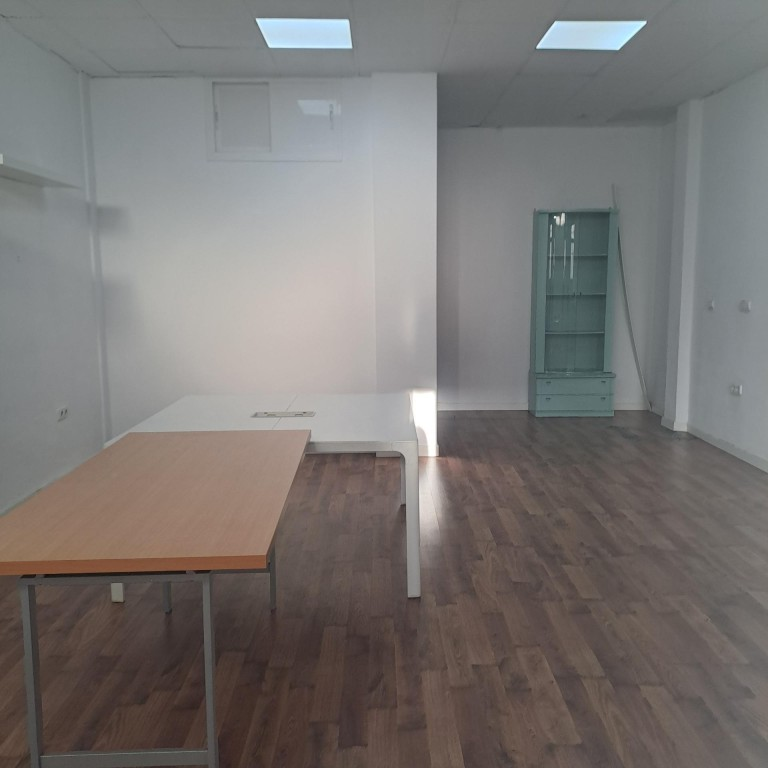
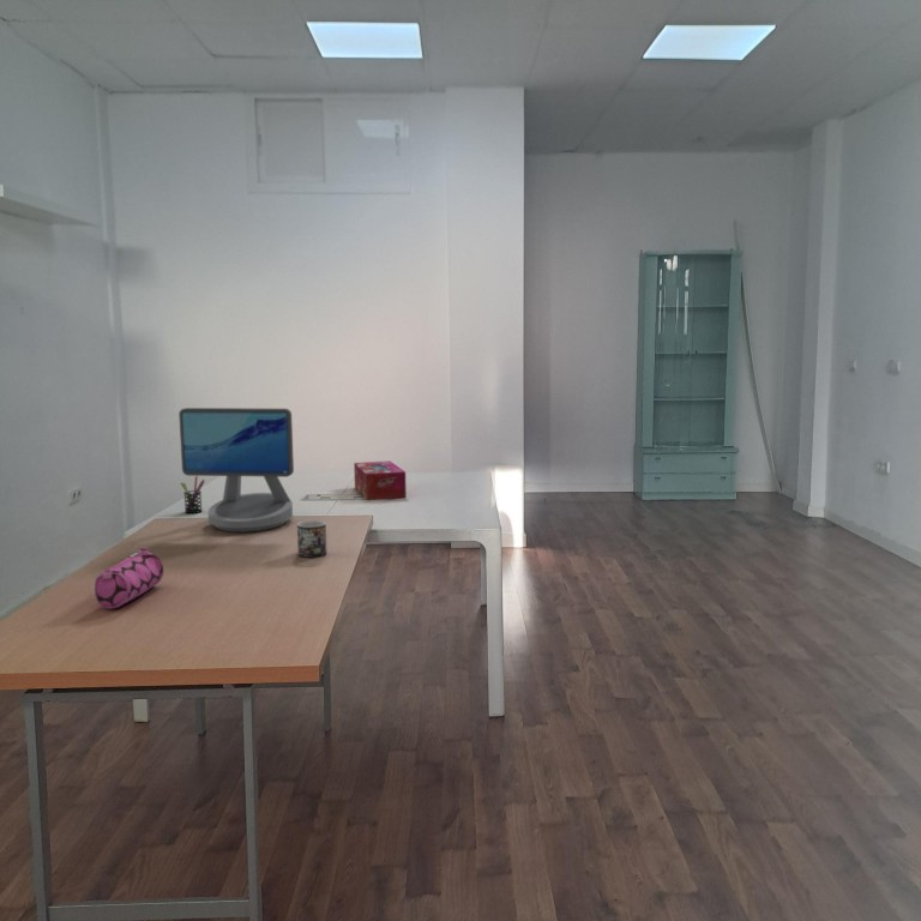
+ pen holder (191, 494)
+ mug (313, 536)
+ computer monitor (248, 464)
+ pencil case (128, 577)
+ tissue box (379, 478)
